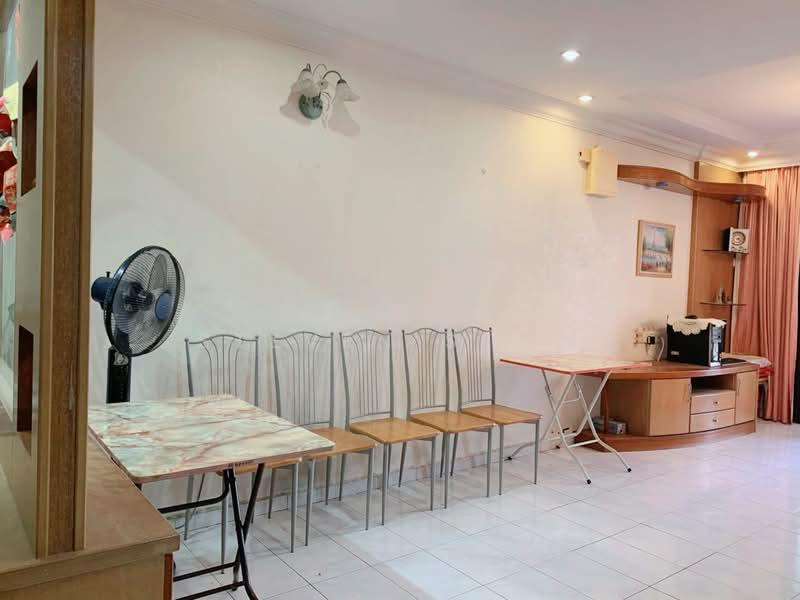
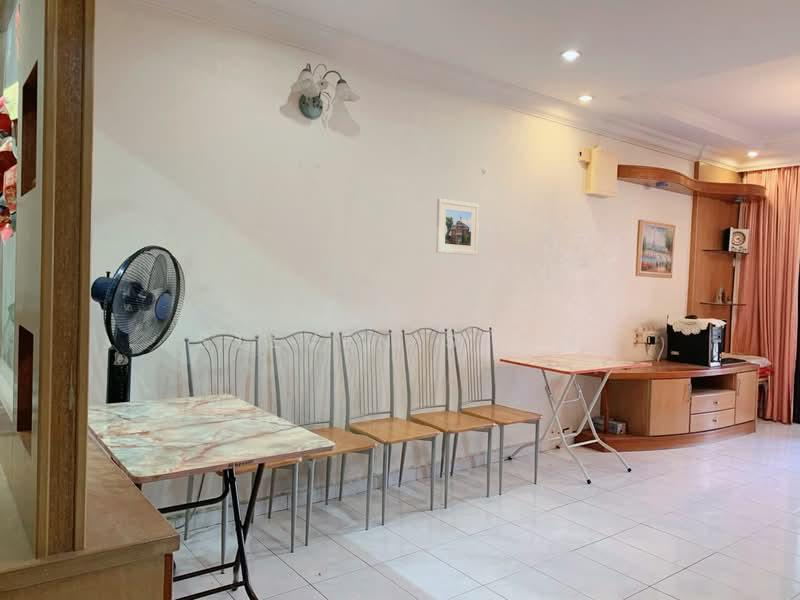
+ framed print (457, 227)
